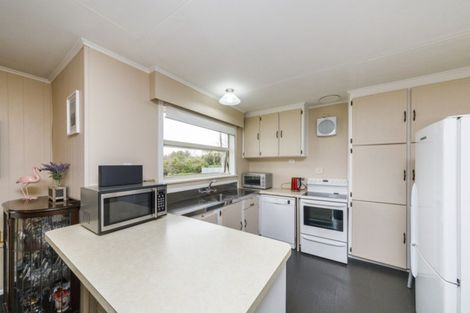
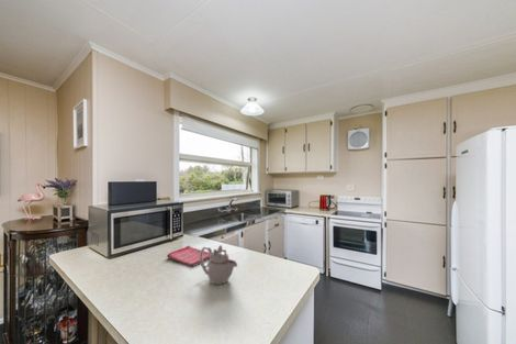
+ teapot (217, 263)
+ dish towel (190, 255)
